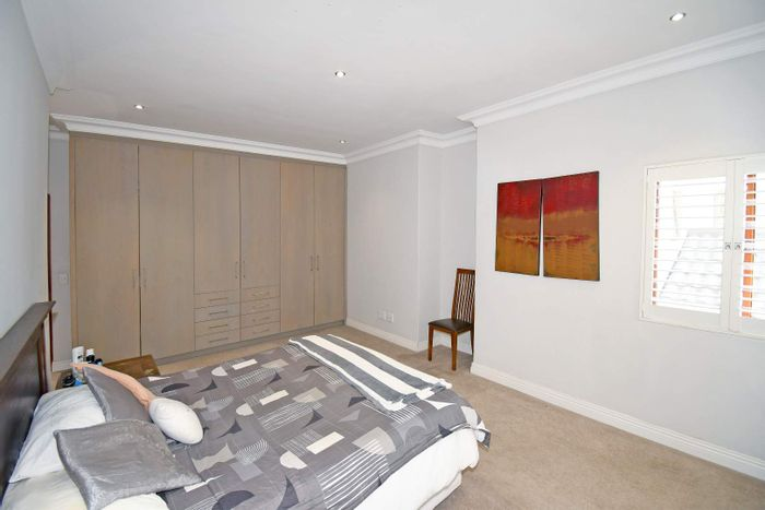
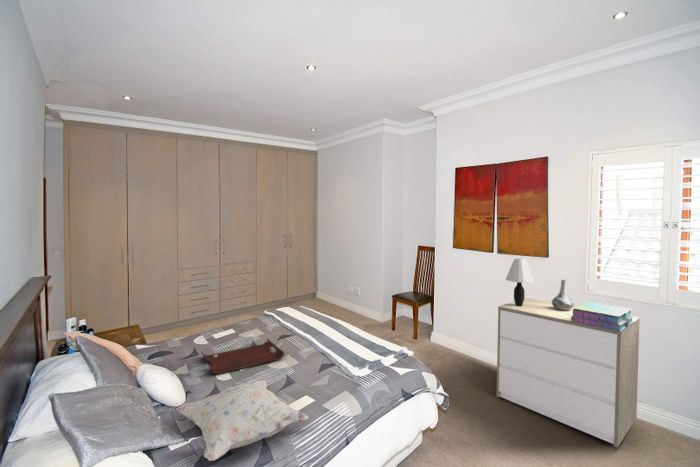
+ decorative pillow (241, 412)
+ table lamp (519, 281)
+ dresser (563, 359)
+ decorative vase (562, 294)
+ serving tray (242, 355)
+ stack of books (602, 314)
